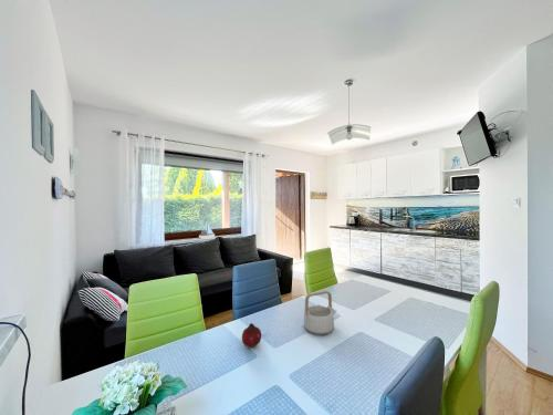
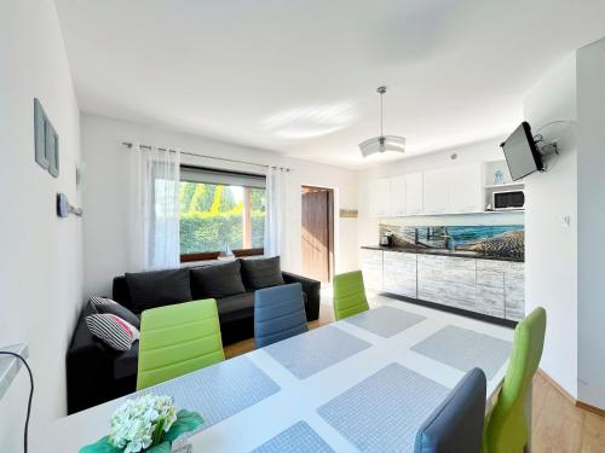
- teapot (321, 310)
- fruit (251, 335)
